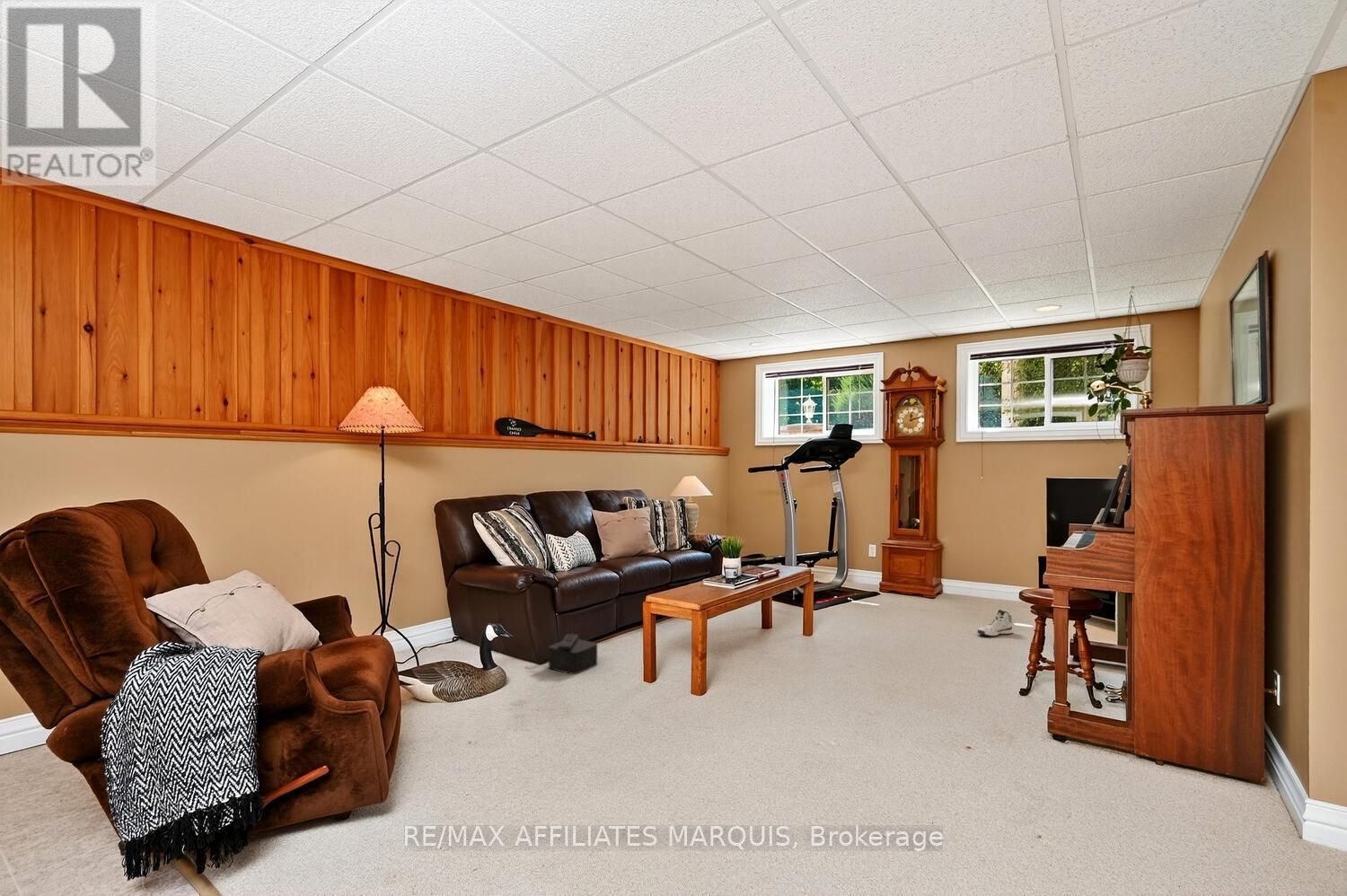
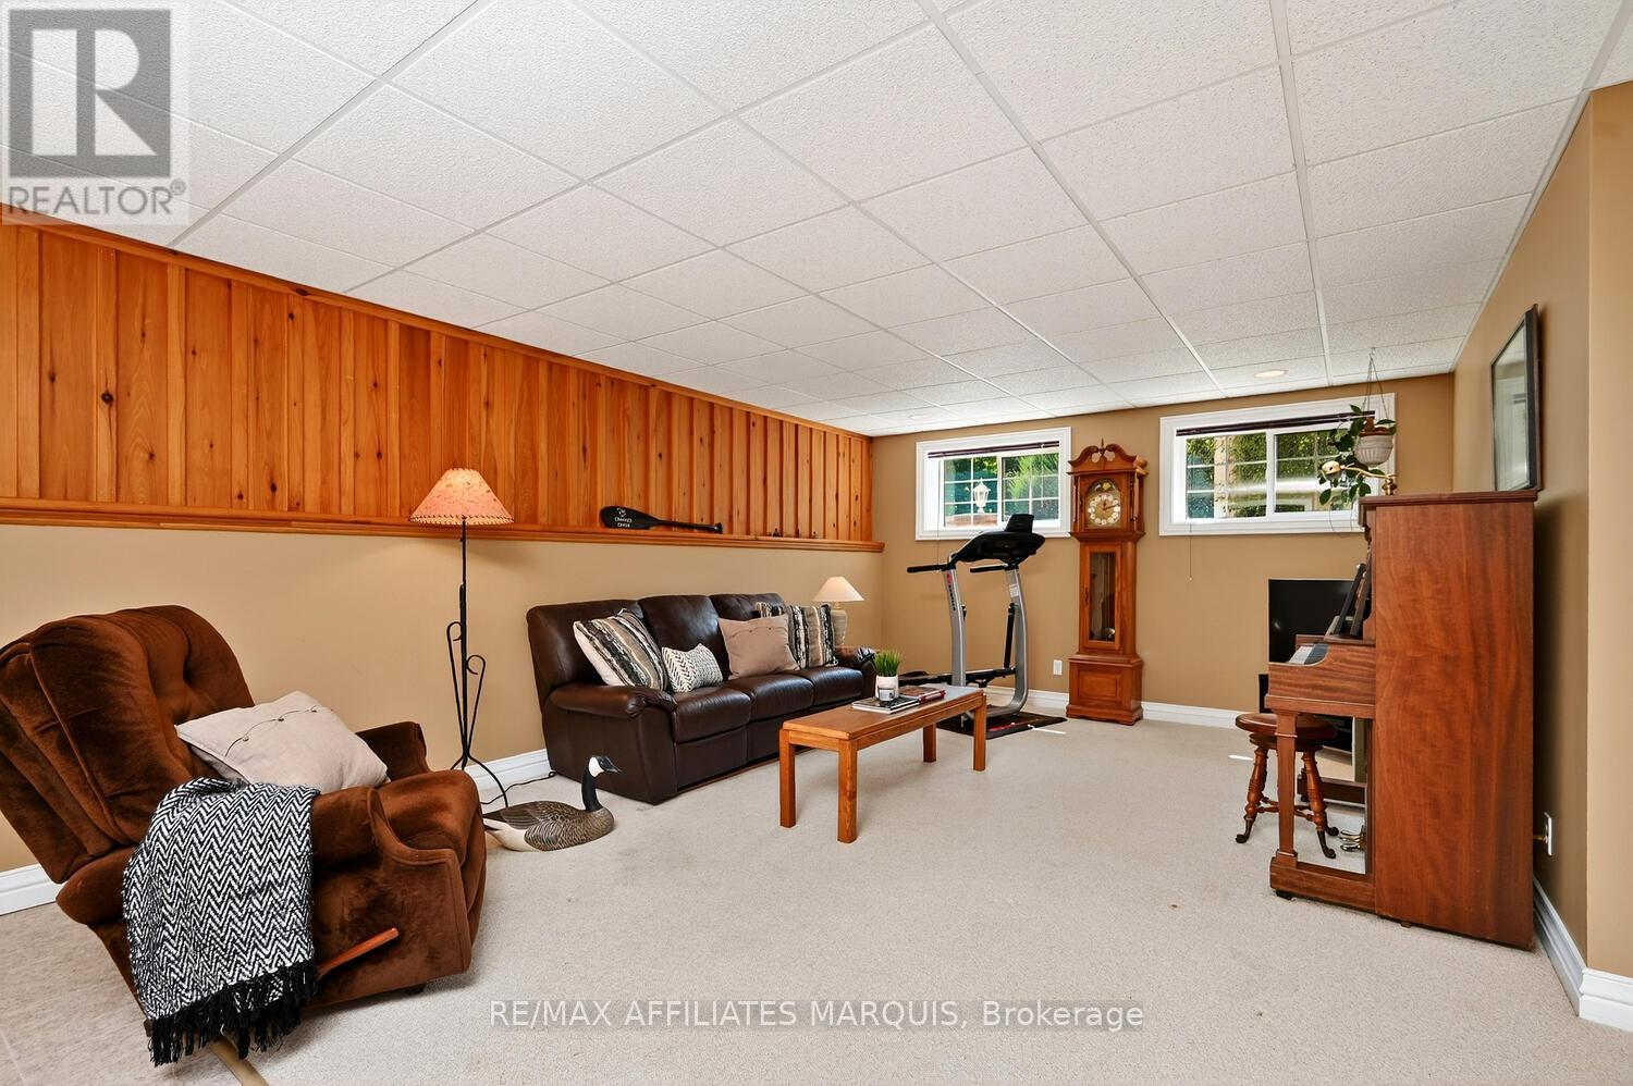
- speaker (571, 653)
- sneaker (994, 621)
